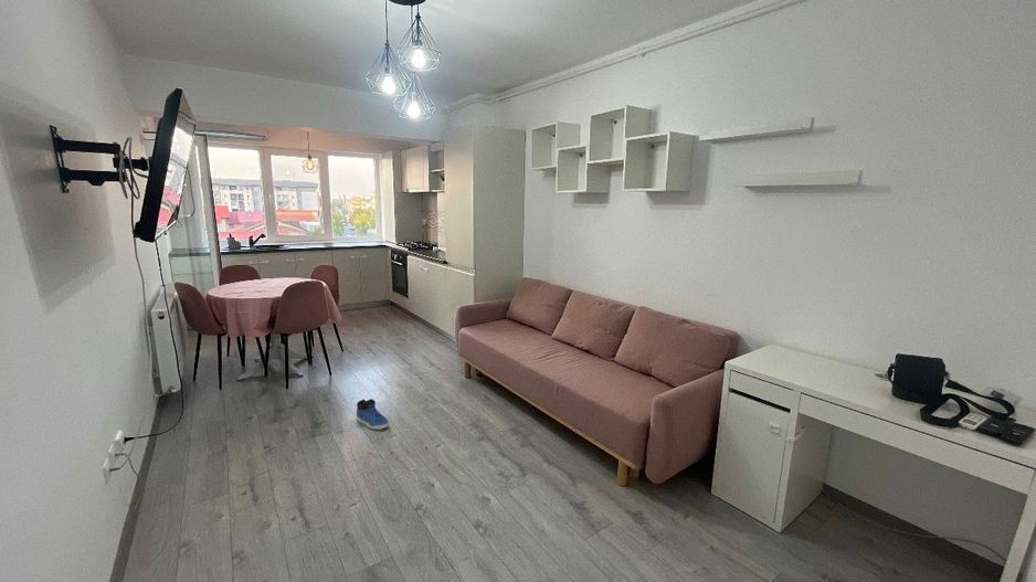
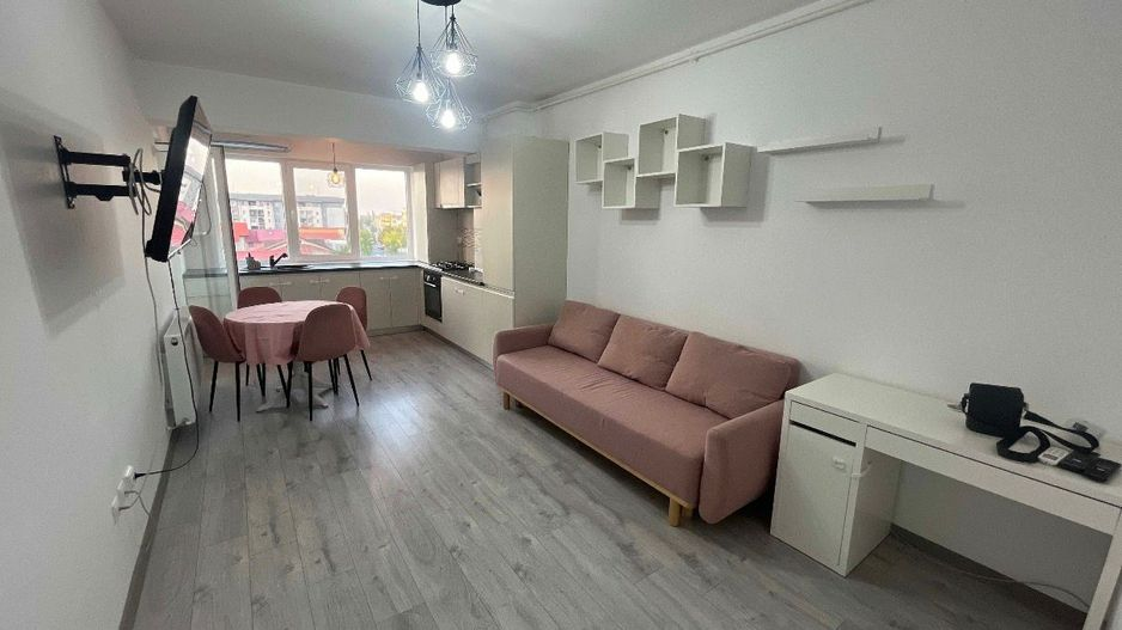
- sneaker (372, 412)
